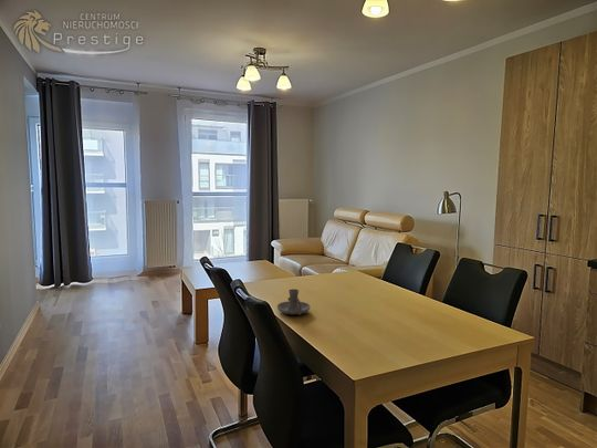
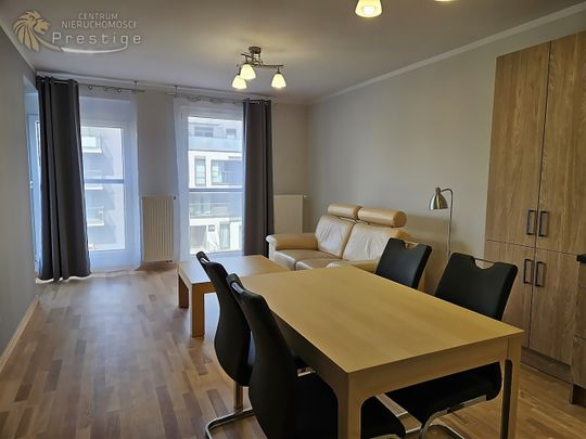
- candle holder (294, 302)
